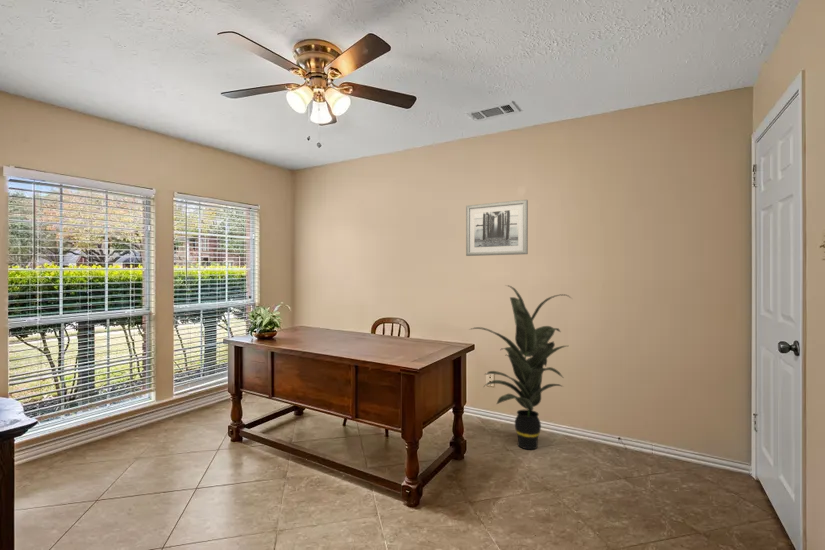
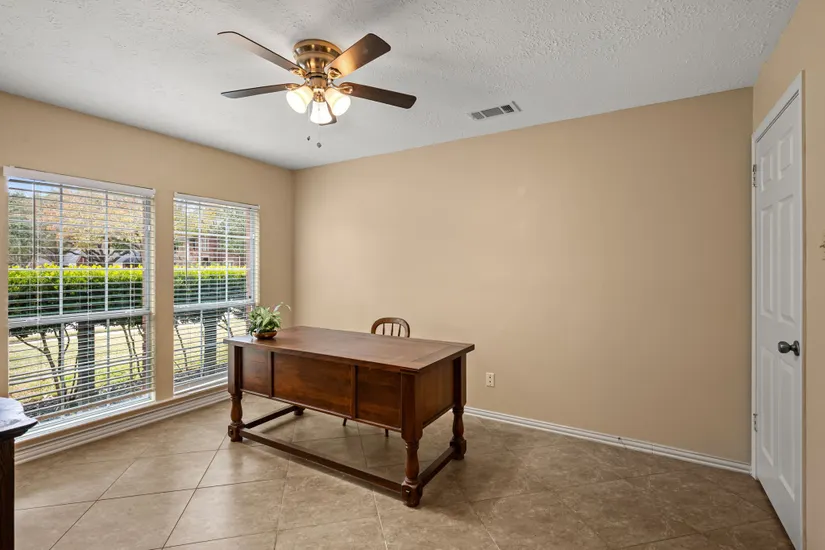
- wall art (495, 229)
- indoor plant (523, 364)
